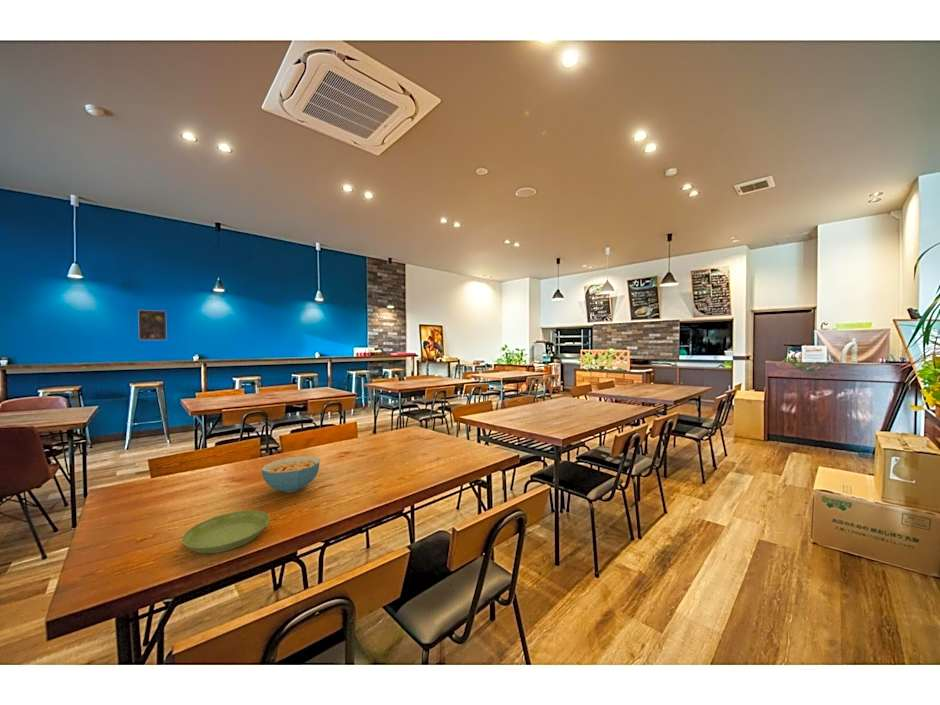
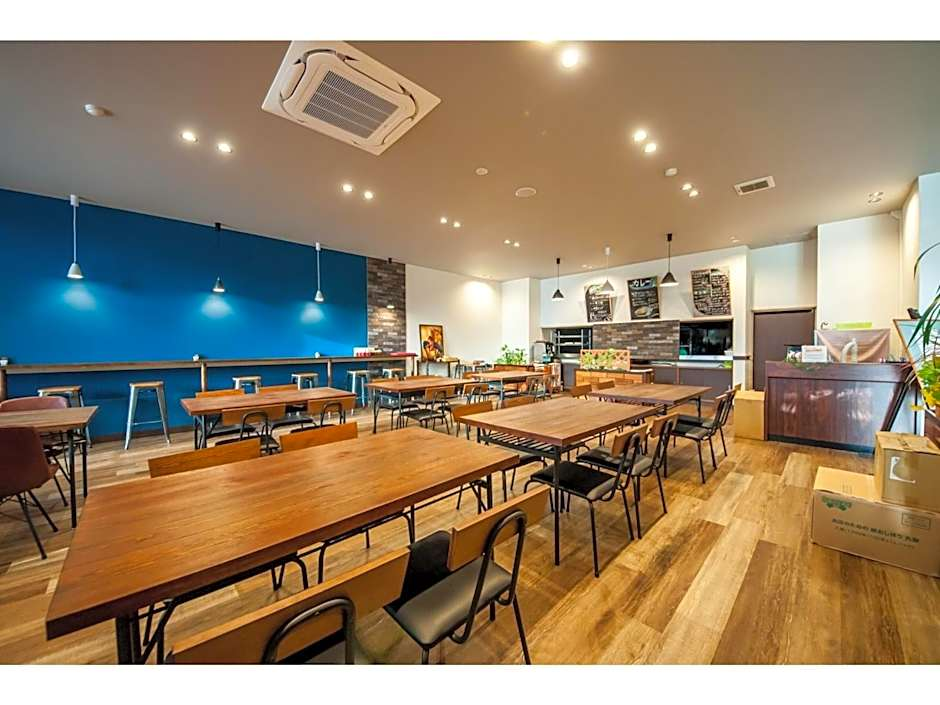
- saucer (228, 532)
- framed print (152, 325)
- cereal bowl (292, 476)
